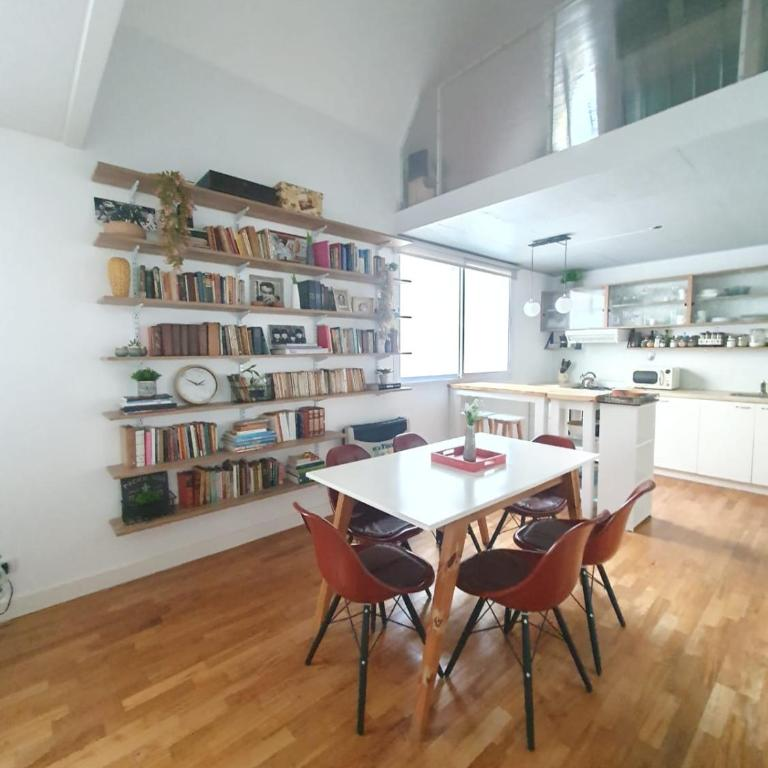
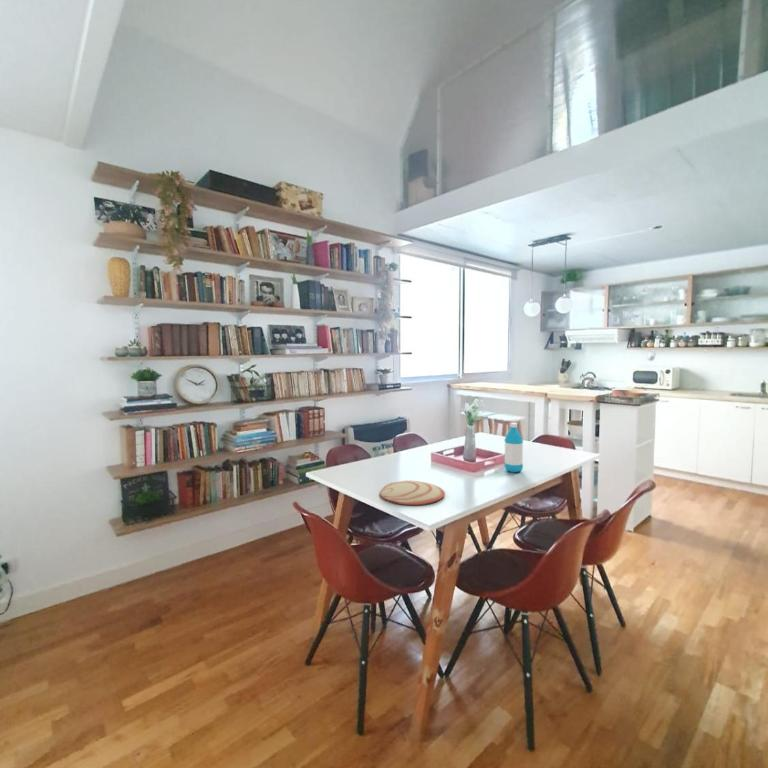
+ plate (412, 489)
+ water bottle (513, 447)
